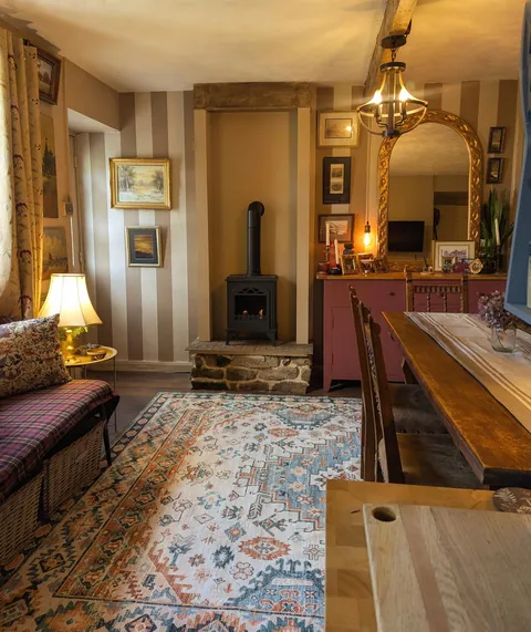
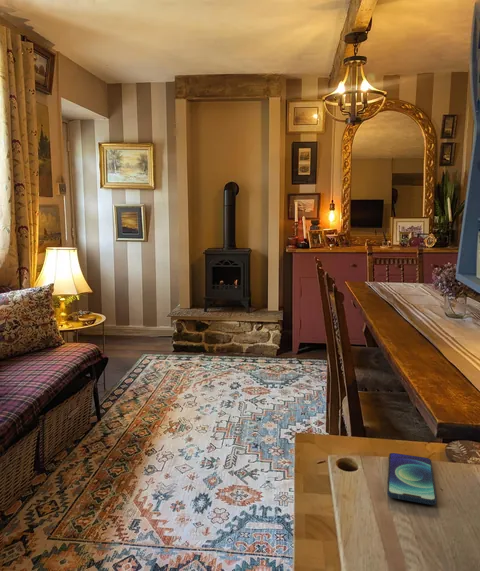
+ smartphone (410, 476)
